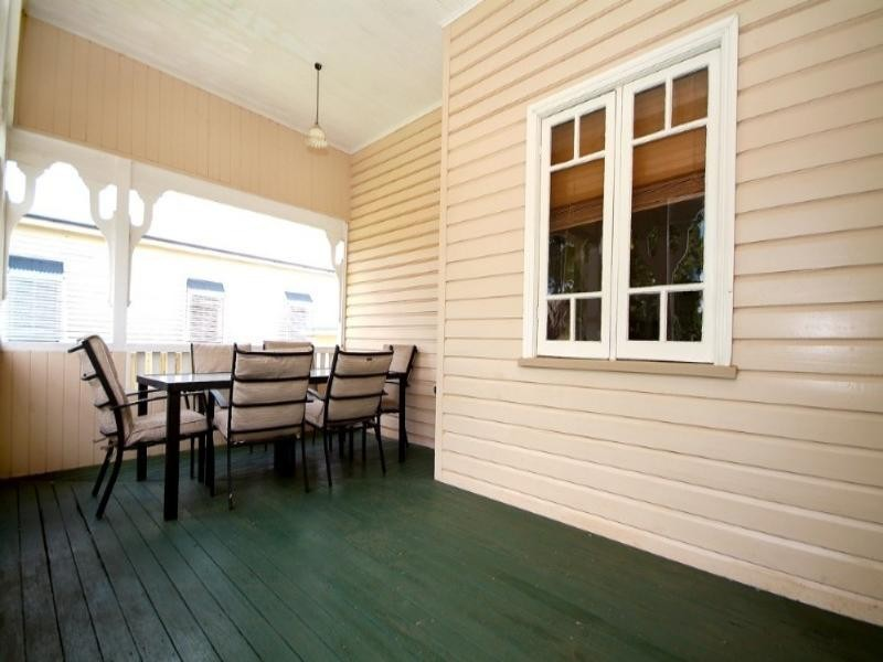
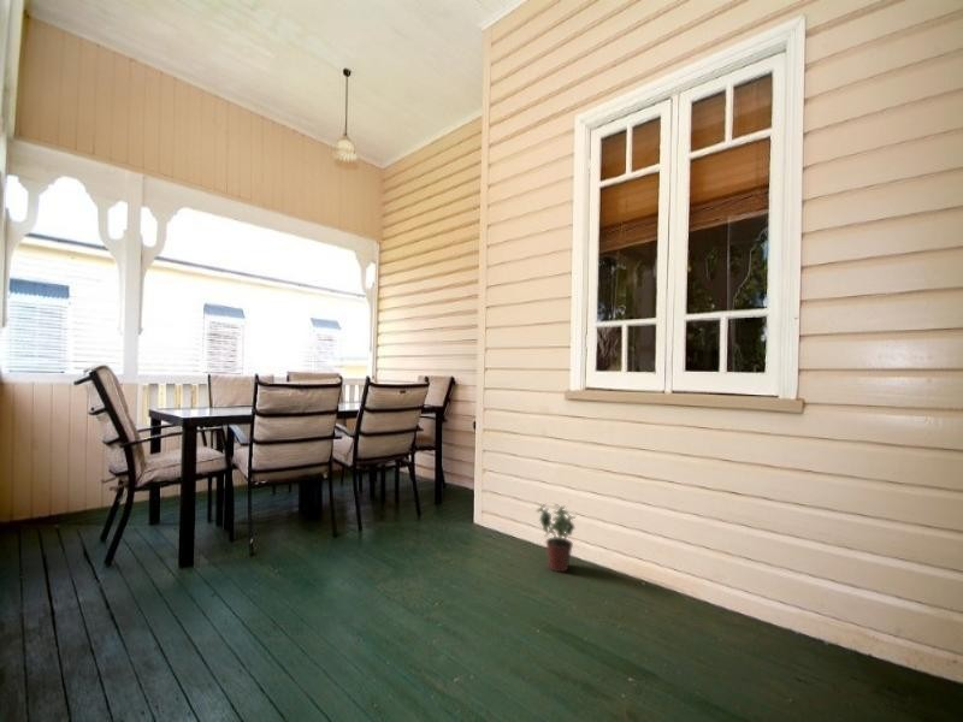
+ potted plant (559, 534)
